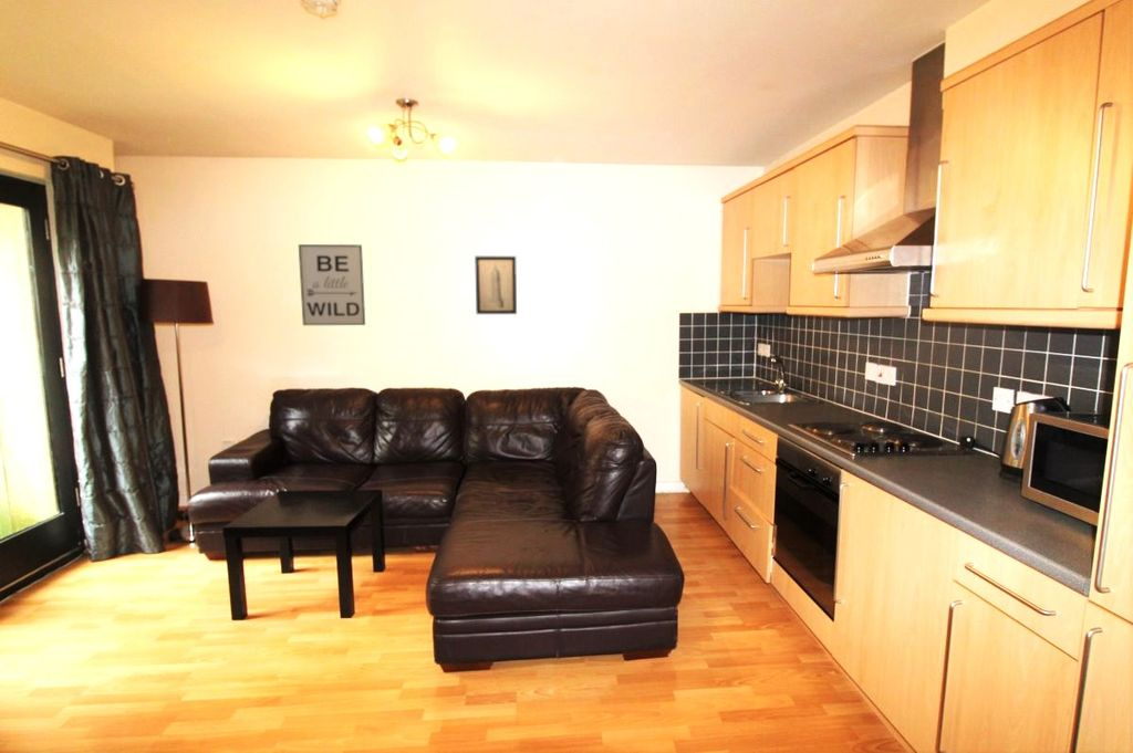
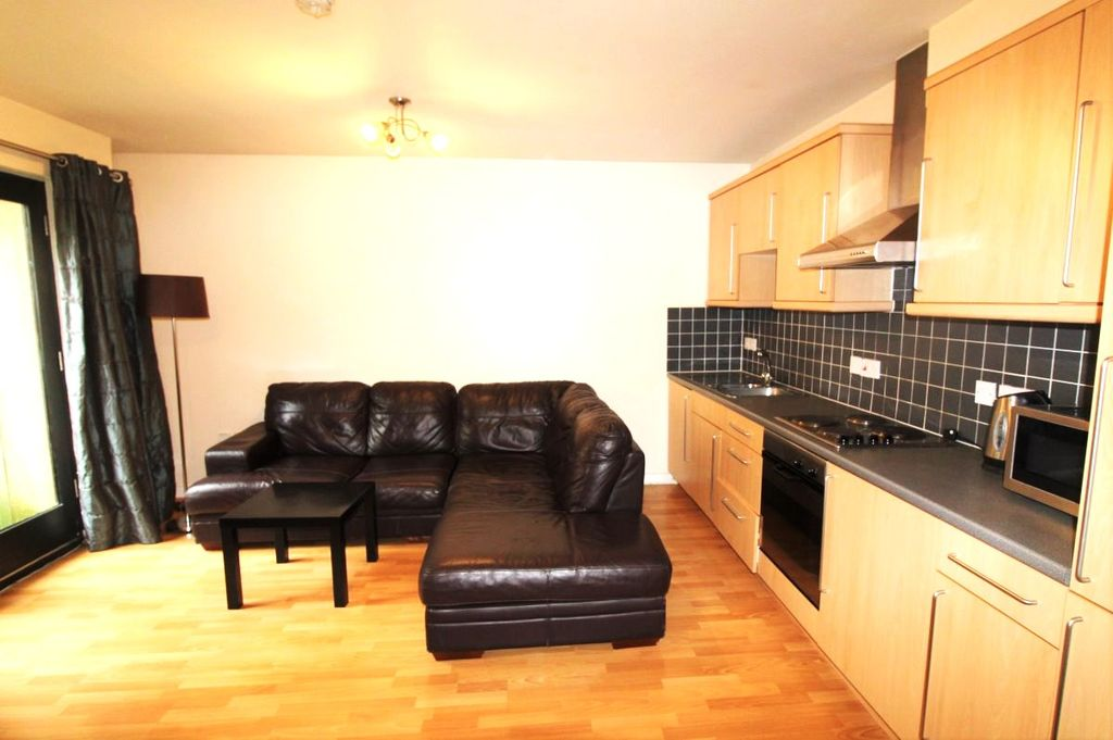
- wall art (496, 285)
- wall art (332, 285)
